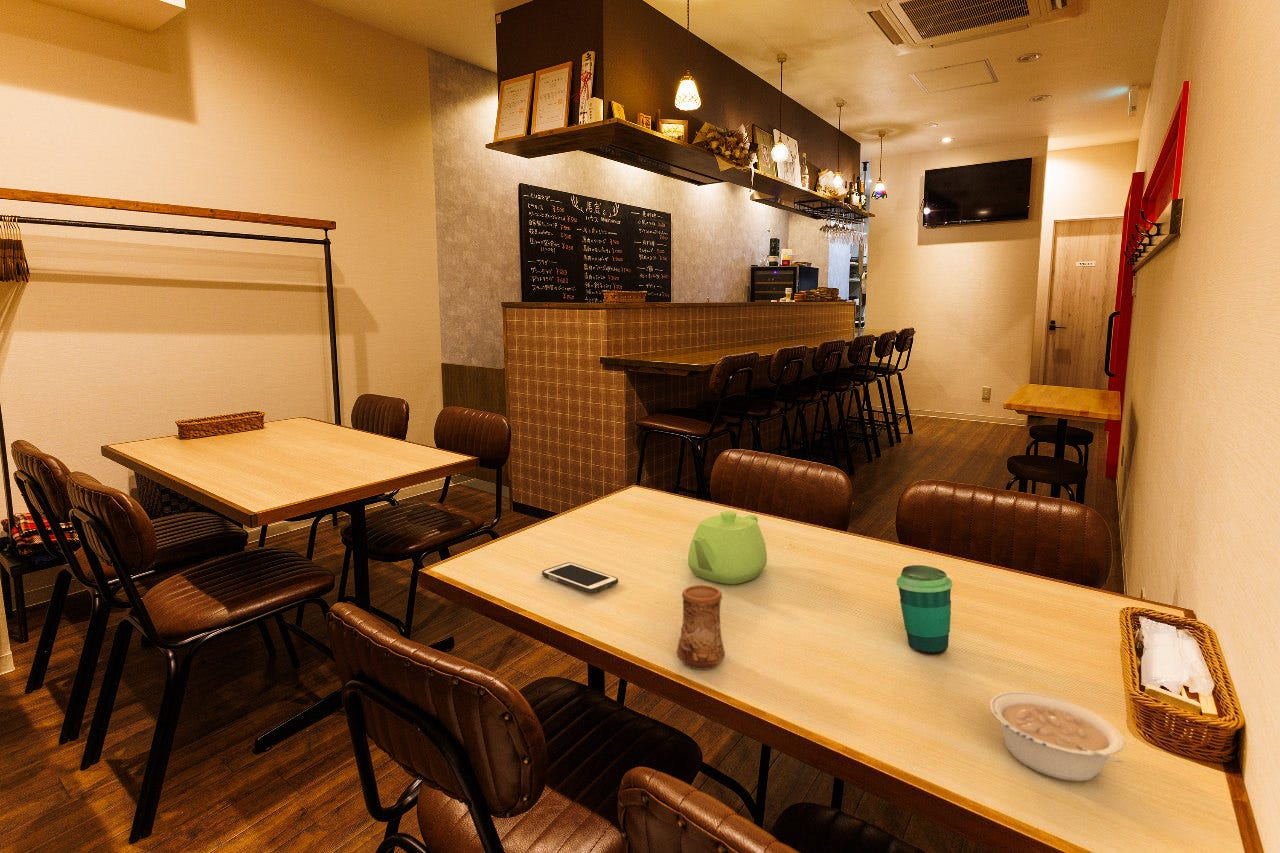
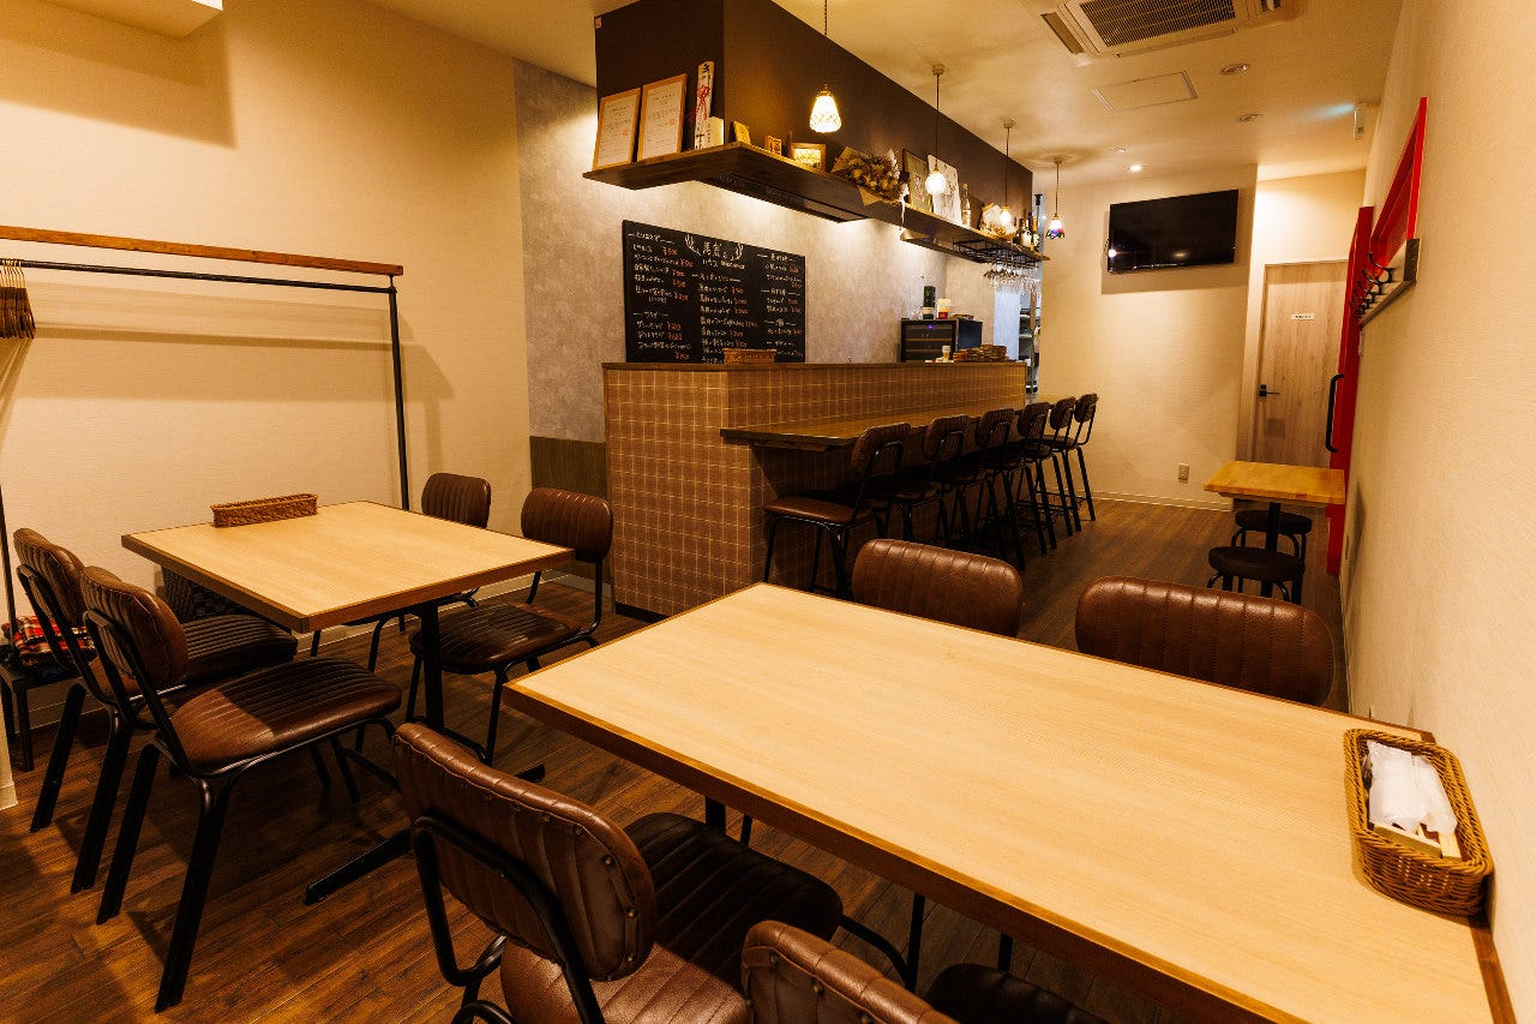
- cell phone (579, 577)
- legume (1057, 737)
- cup (922, 608)
- cup (701, 626)
- teapot (727, 542)
